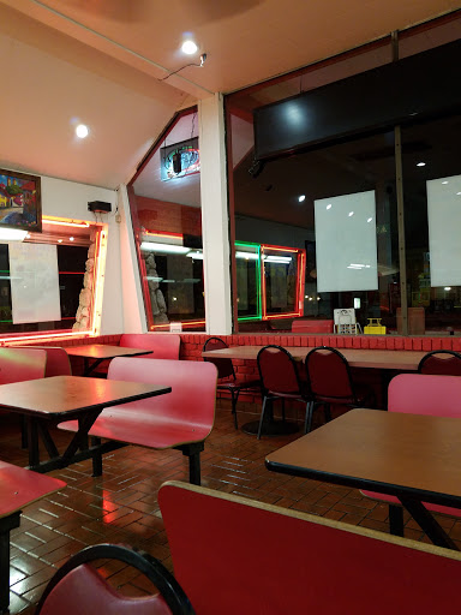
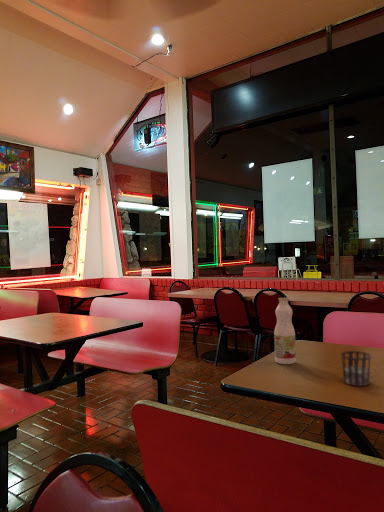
+ juice bottle (284, 329)
+ cup (356, 368)
